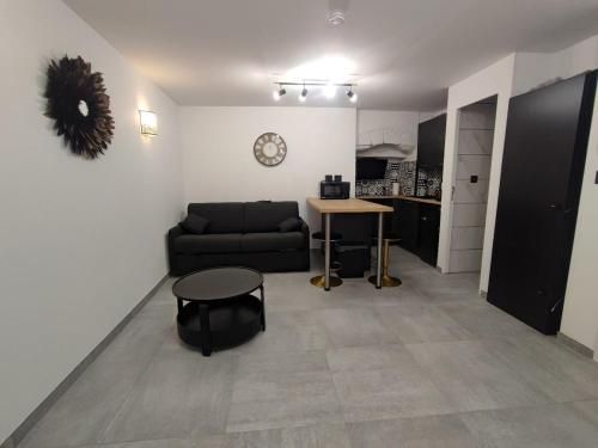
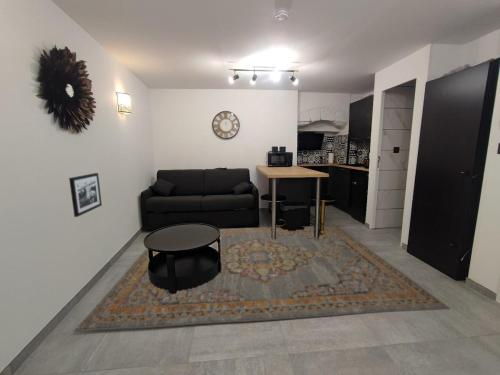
+ rug (258, 257)
+ picture frame (87, 193)
